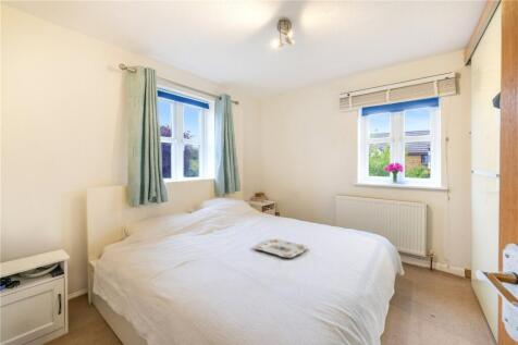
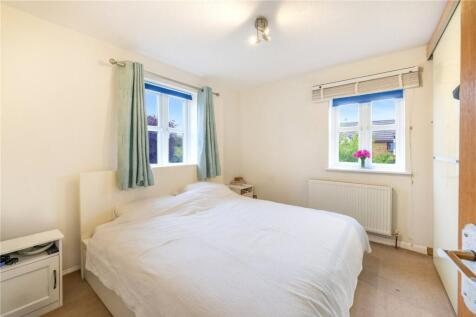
- serving tray (280, 247)
